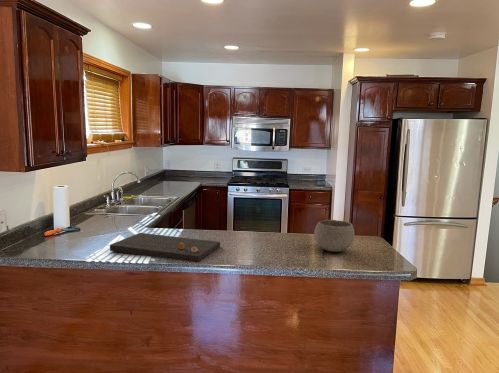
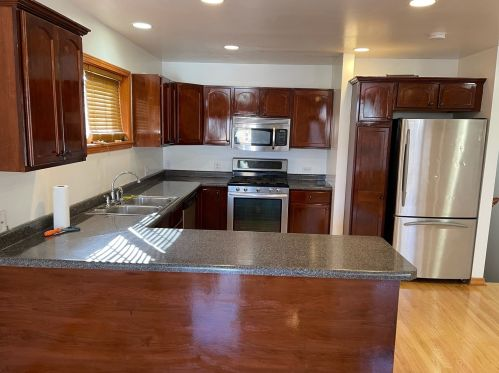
- cutting board (166, 243)
- bowl (334, 236)
